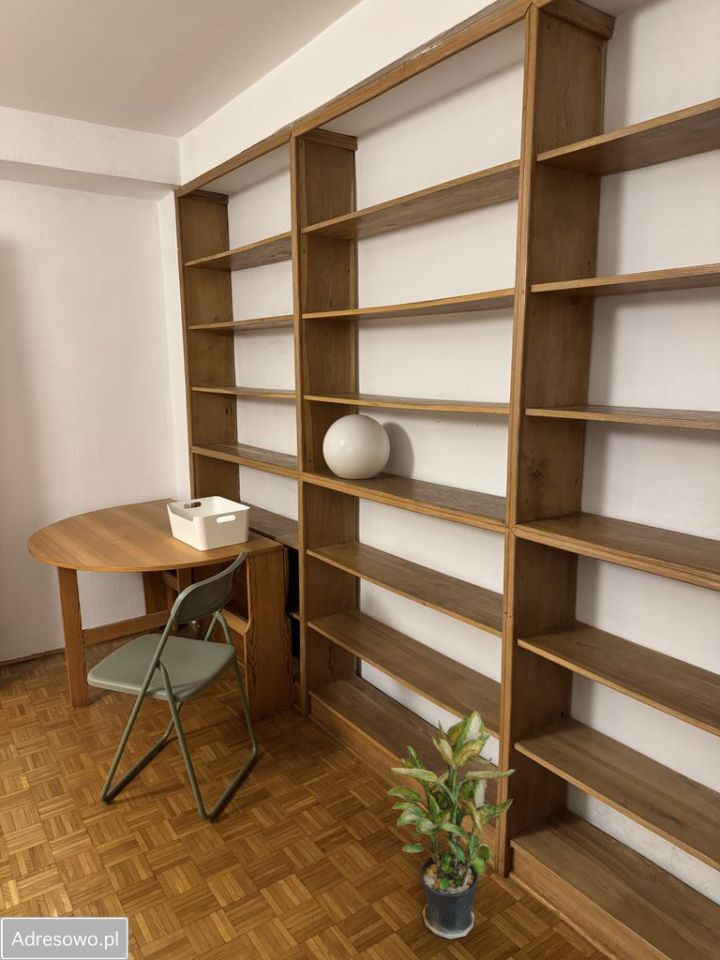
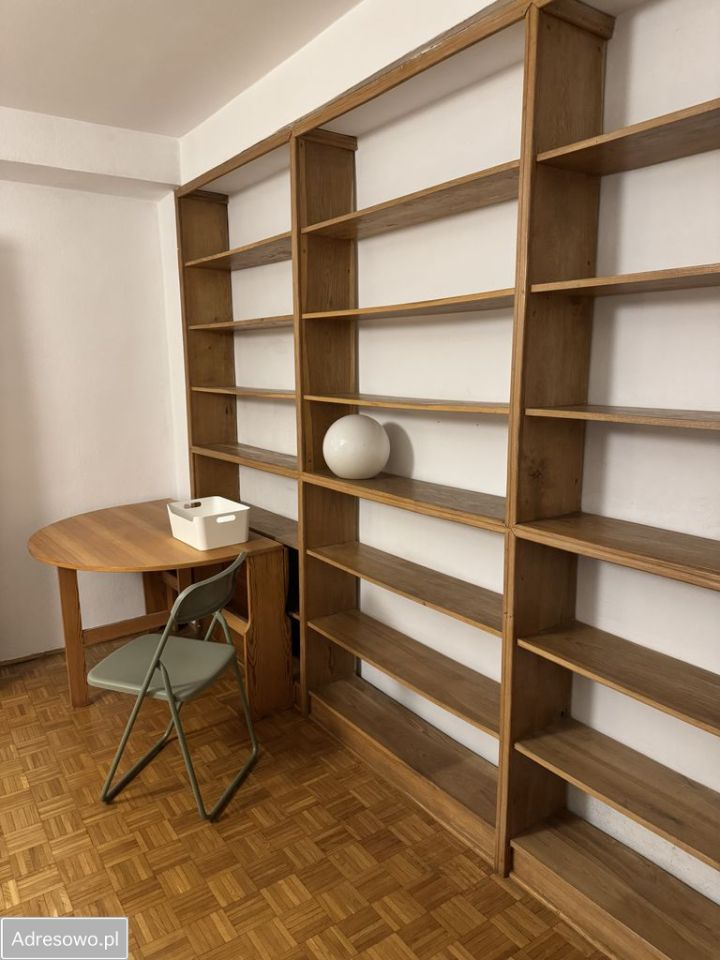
- potted plant (451, 816)
